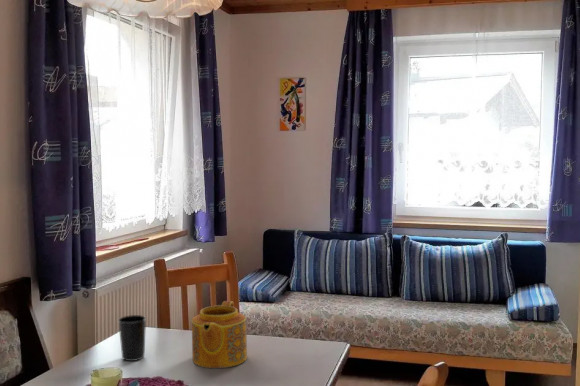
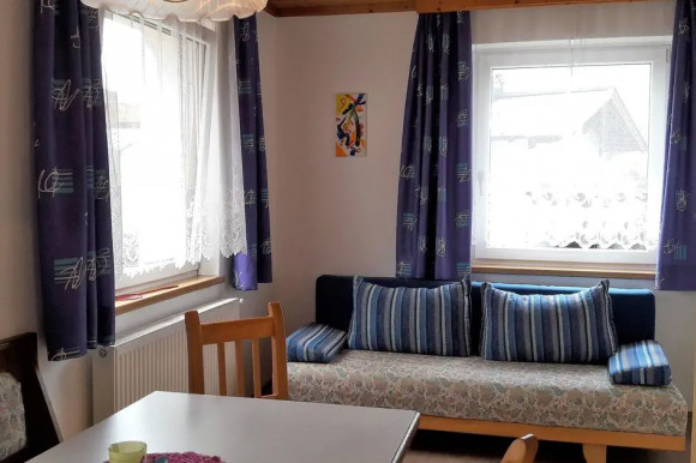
- teapot (218, 334)
- cup (132, 338)
